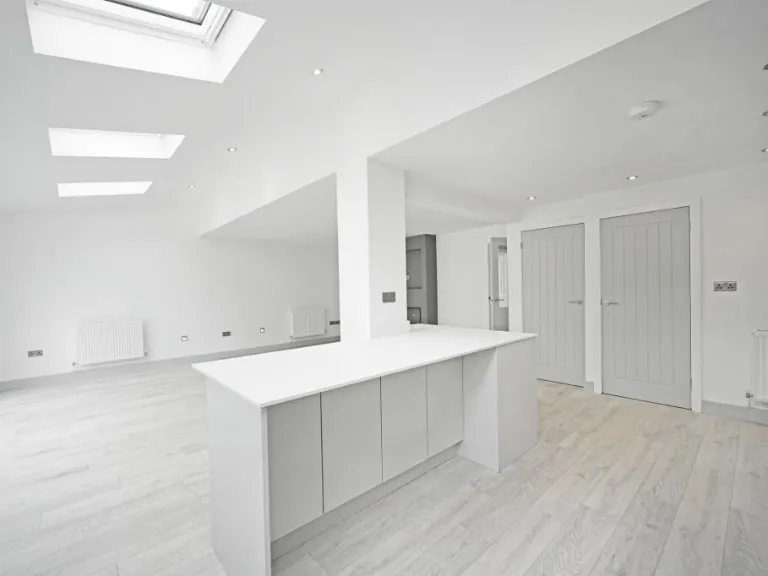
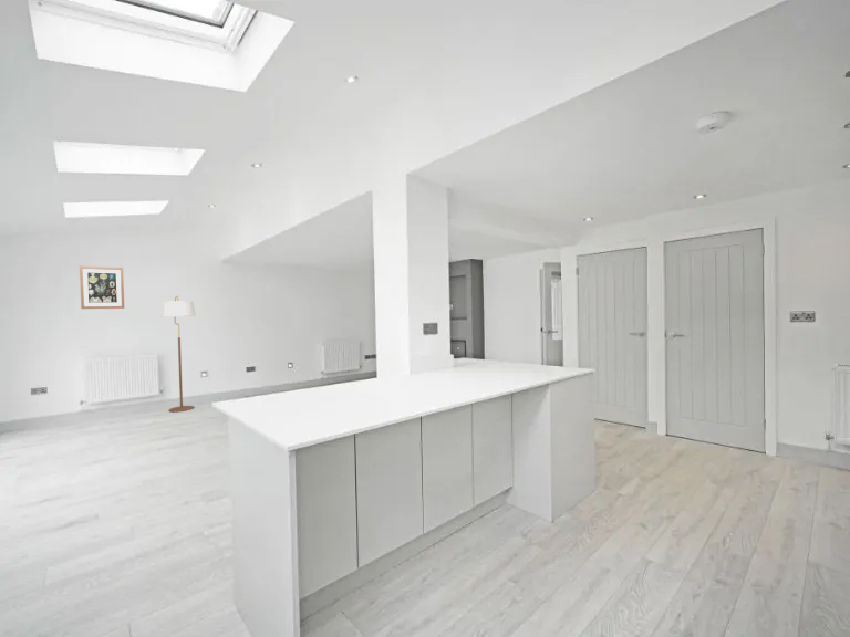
+ floor lamp (178, 352)
+ wall art (102, 288)
